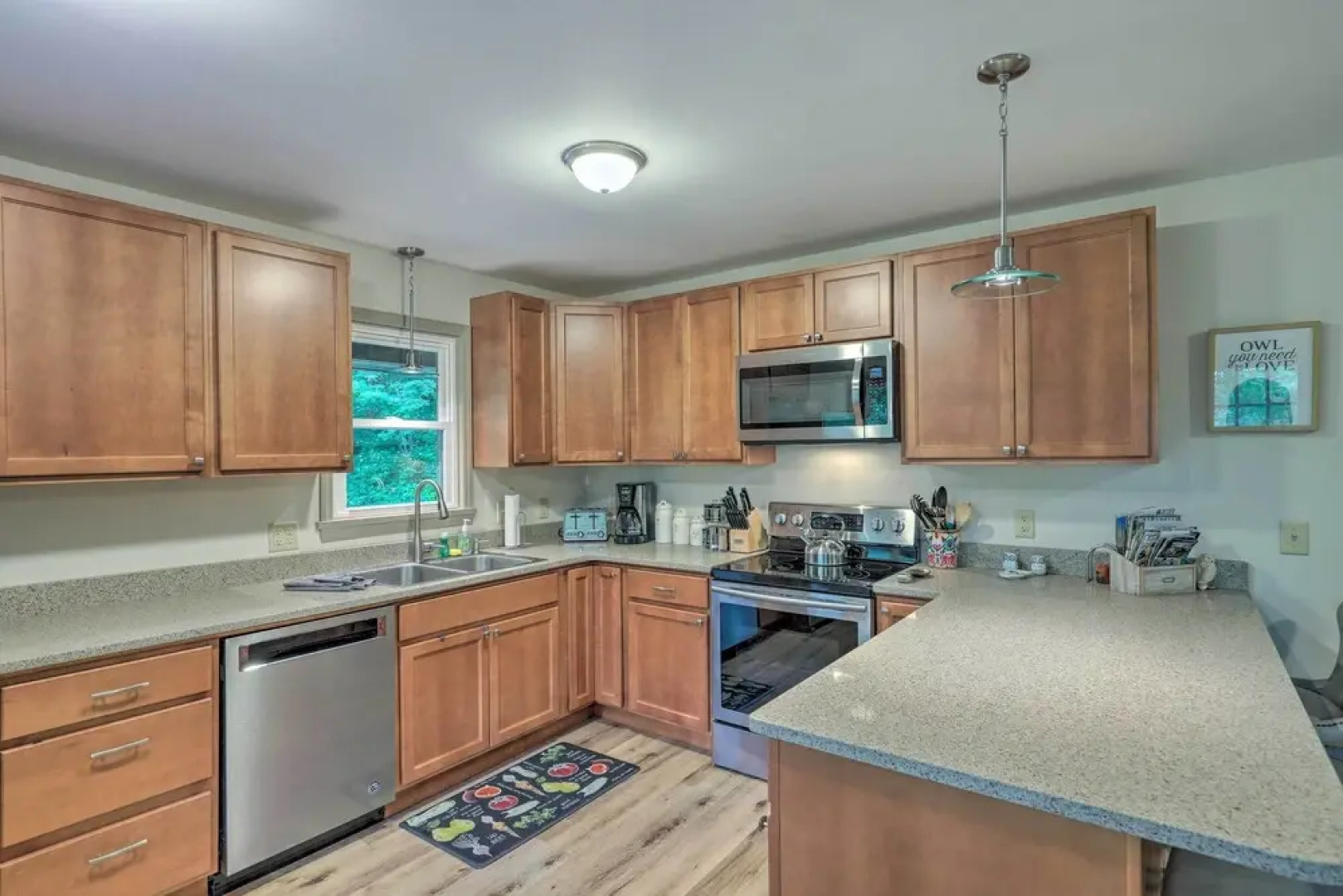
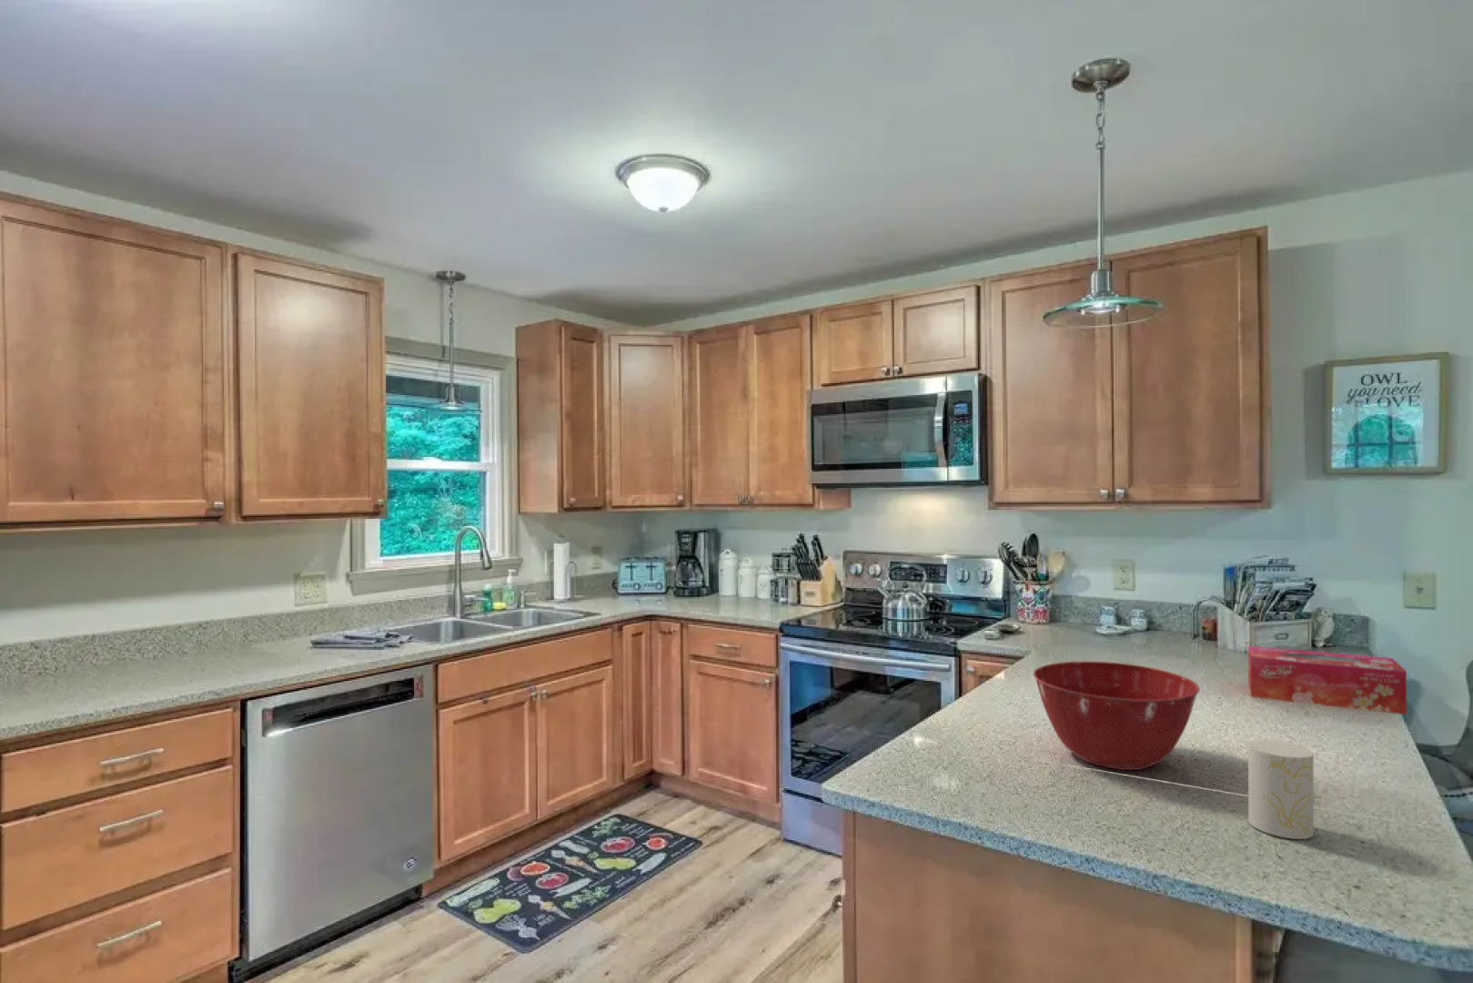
+ cup (1280, 788)
+ tissue box (1321, 677)
+ mixing bowl (1113, 718)
